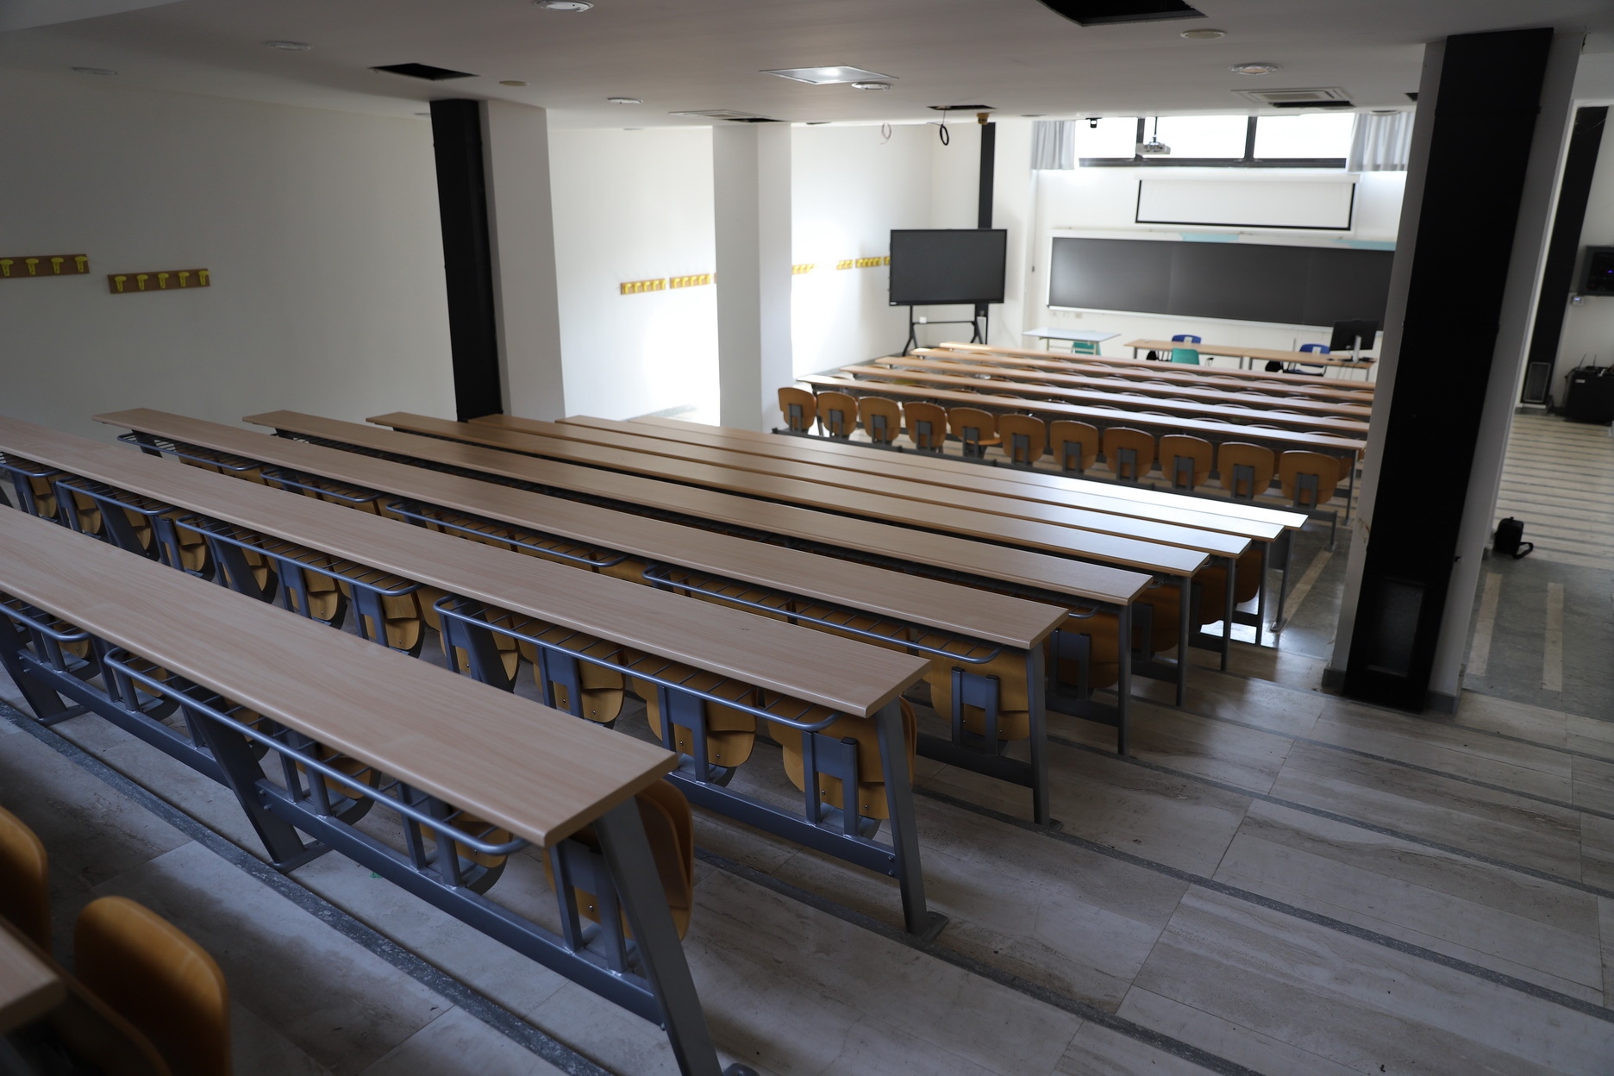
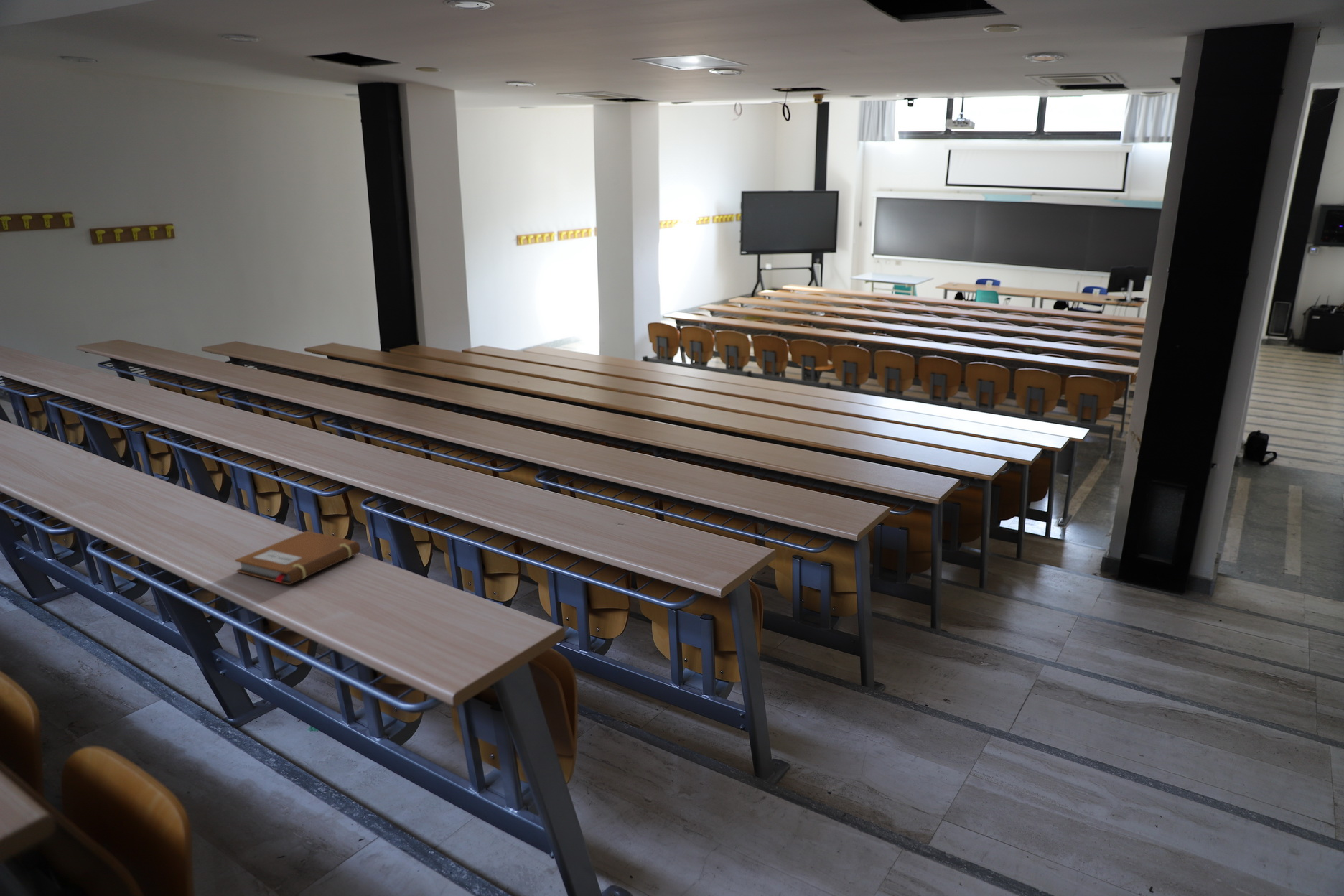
+ notebook (298, 557)
